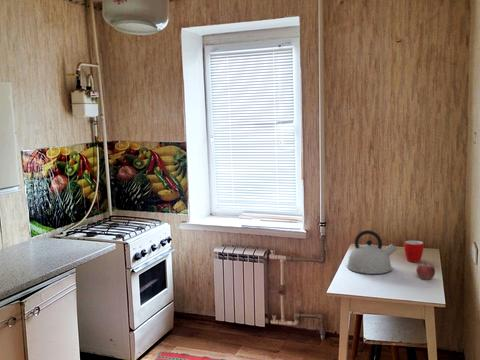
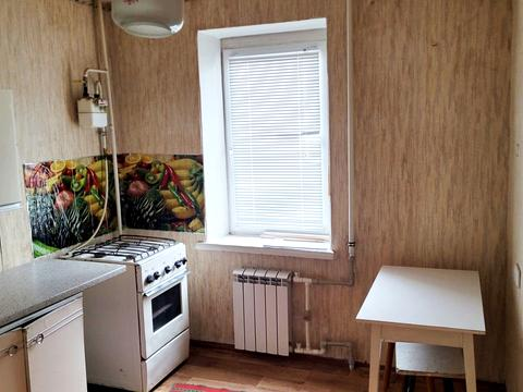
- mug (412, 250)
- kettle (371, 249)
- fruit (425, 269)
